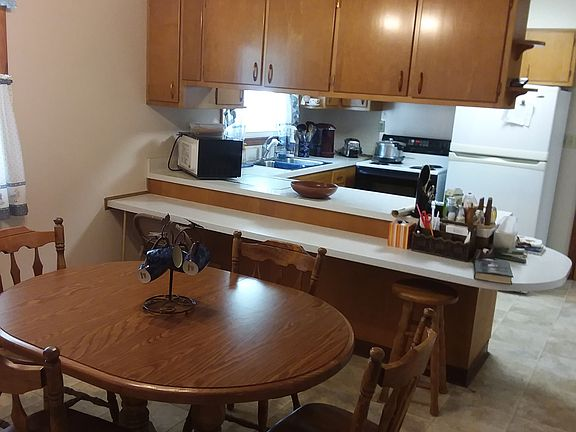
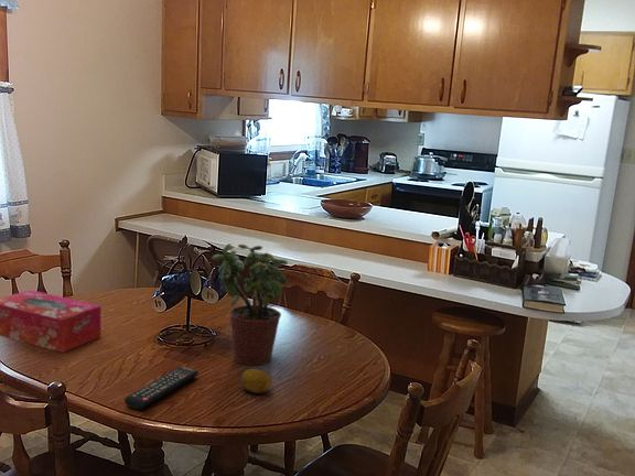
+ tissue box (45, 318)
+ potted plant (252, 300)
+ fruit (256, 380)
+ remote control (163, 386)
